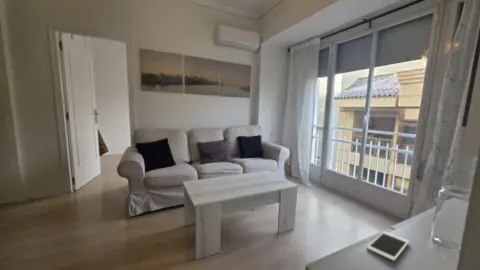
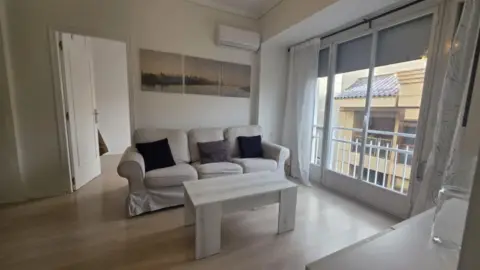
- cell phone (388, 244)
